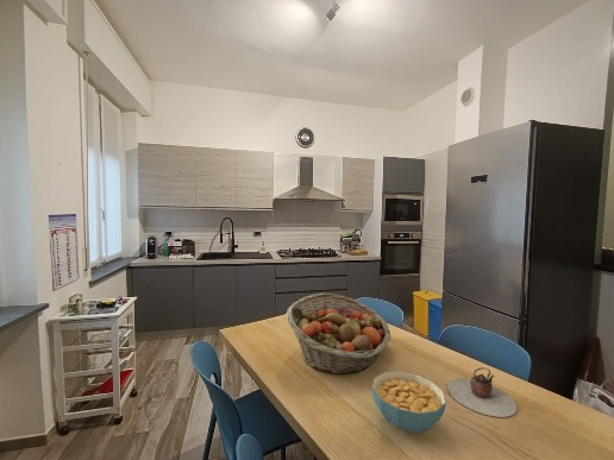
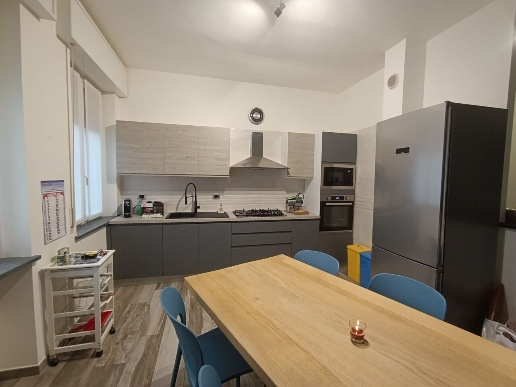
- teapot (481, 383)
- cereal bowl (407, 405)
- fruit basket (338, 328)
